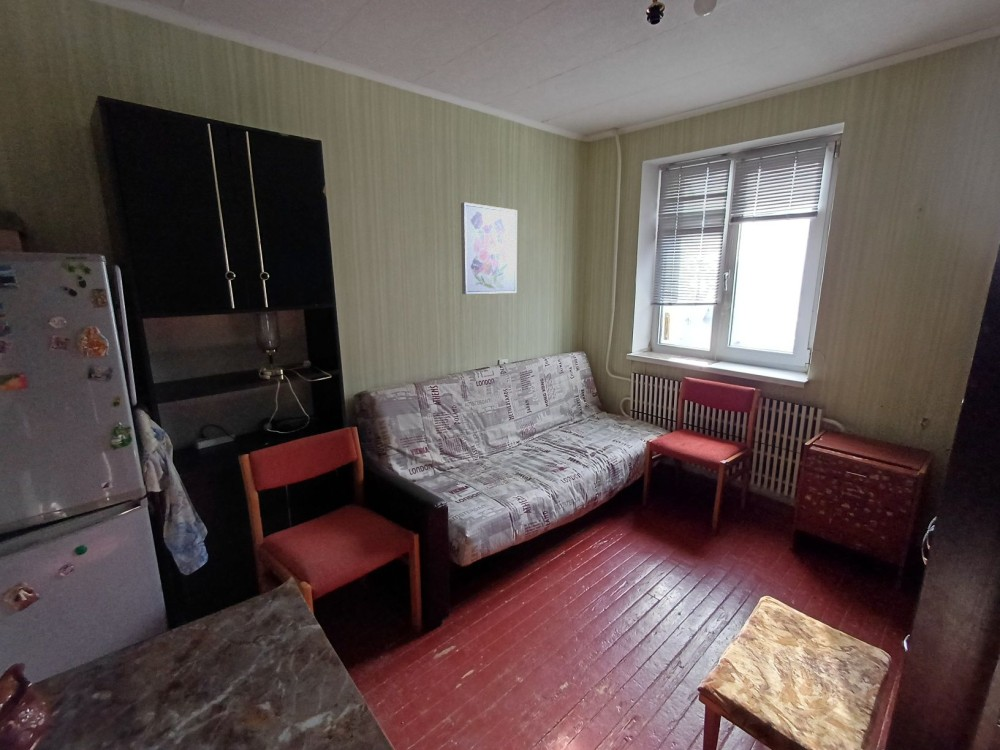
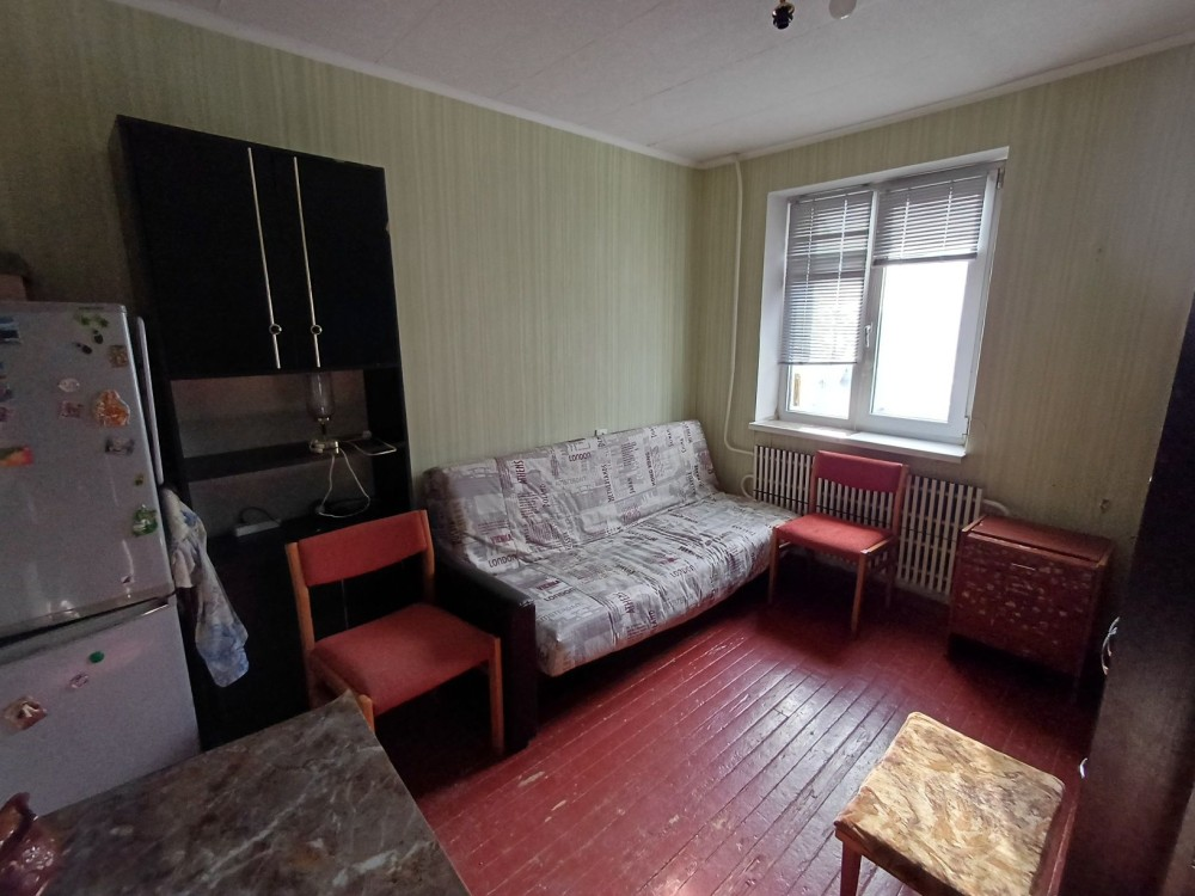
- wall art (490, 250)
